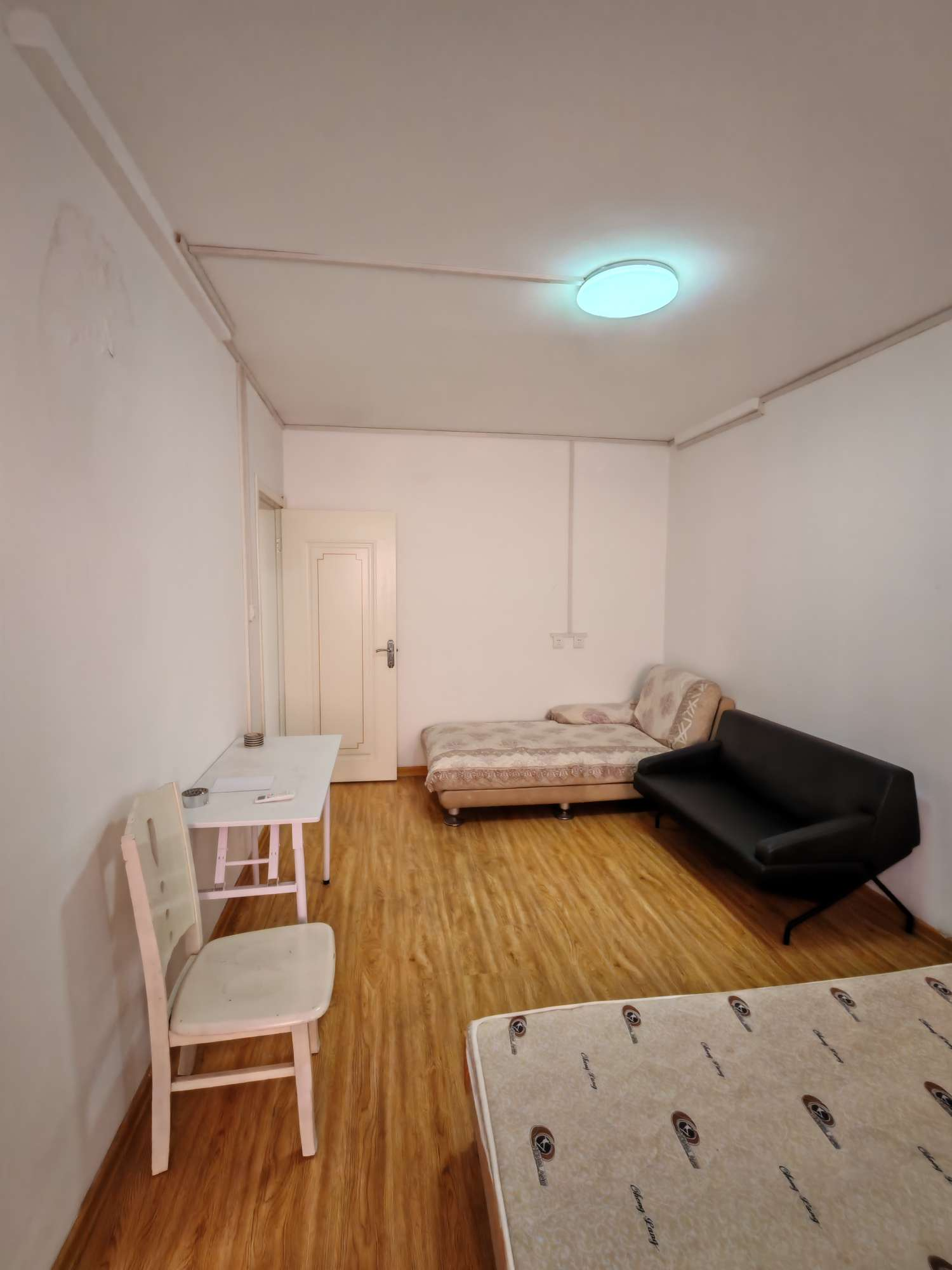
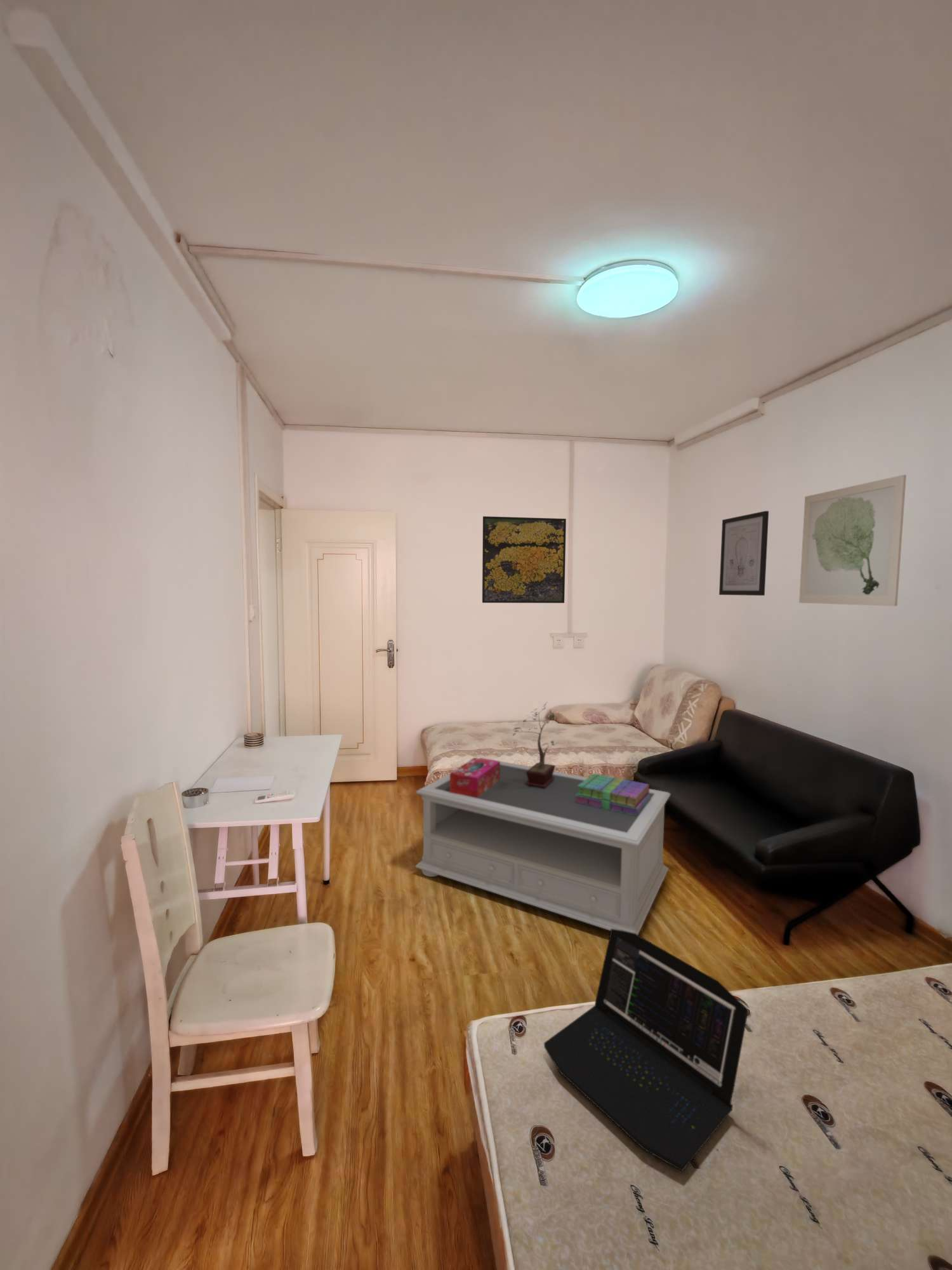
+ potted plant (538, 742)
+ coffee table (542, 834)
+ wall art (847, 545)
+ laptop (638, 1028)
+ books (613, 792)
+ tissue box (475, 776)
+ wall art (742, 556)
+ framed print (524, 560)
